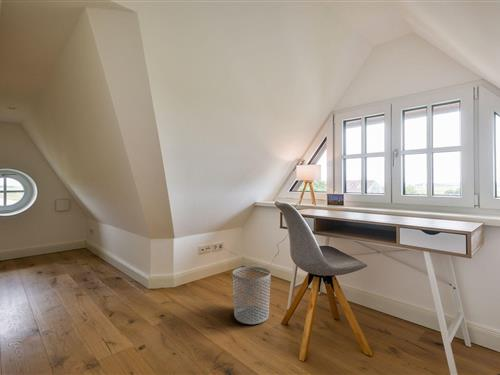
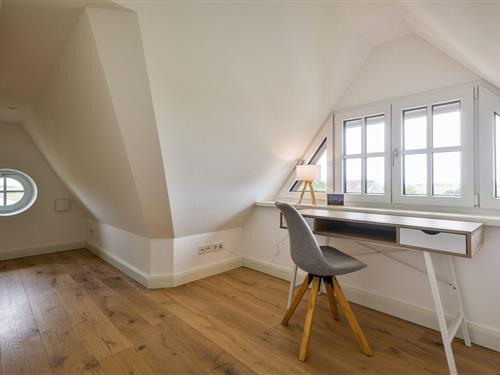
- waste bin (251, 294)
